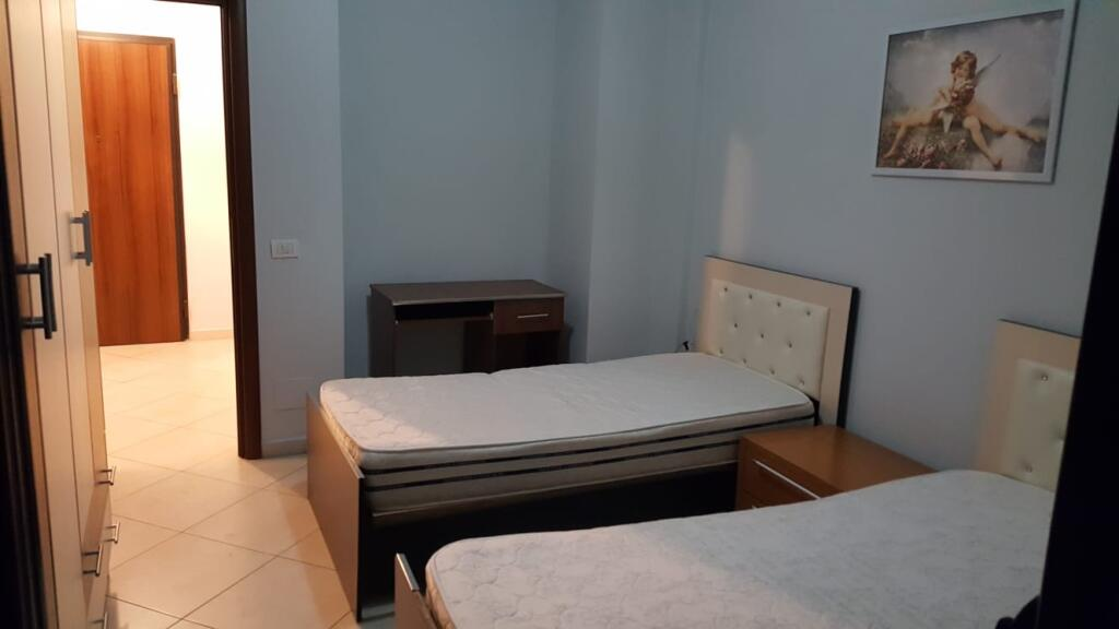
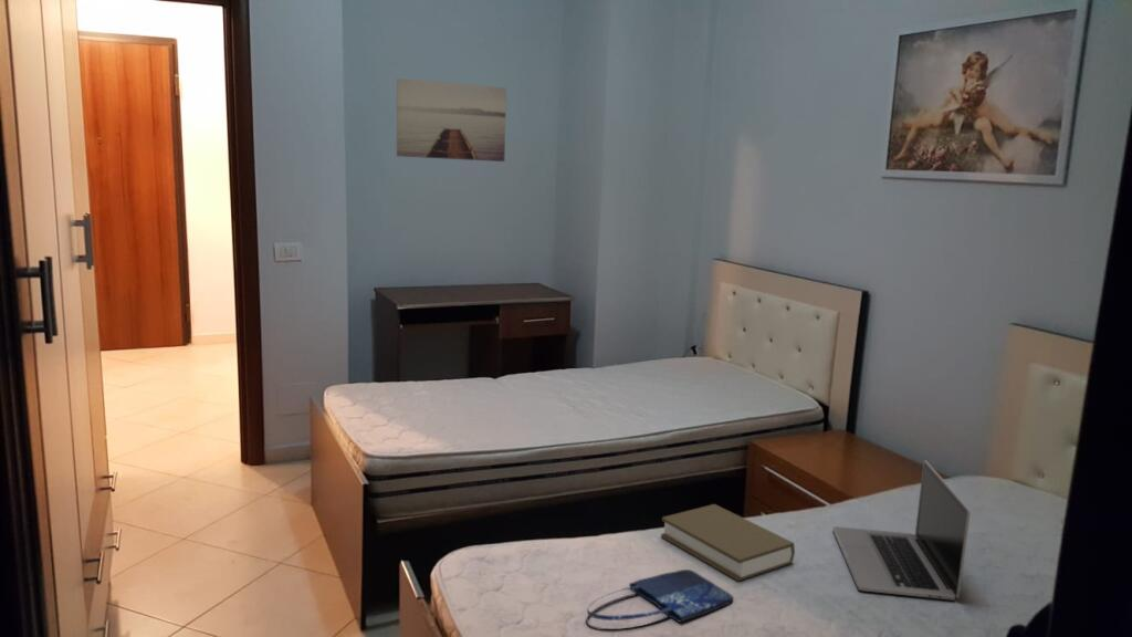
+ wall art (452, 121)
+ book (725, 539)
+ shopping bag (653, 598)
+ laptop (894, 532)
